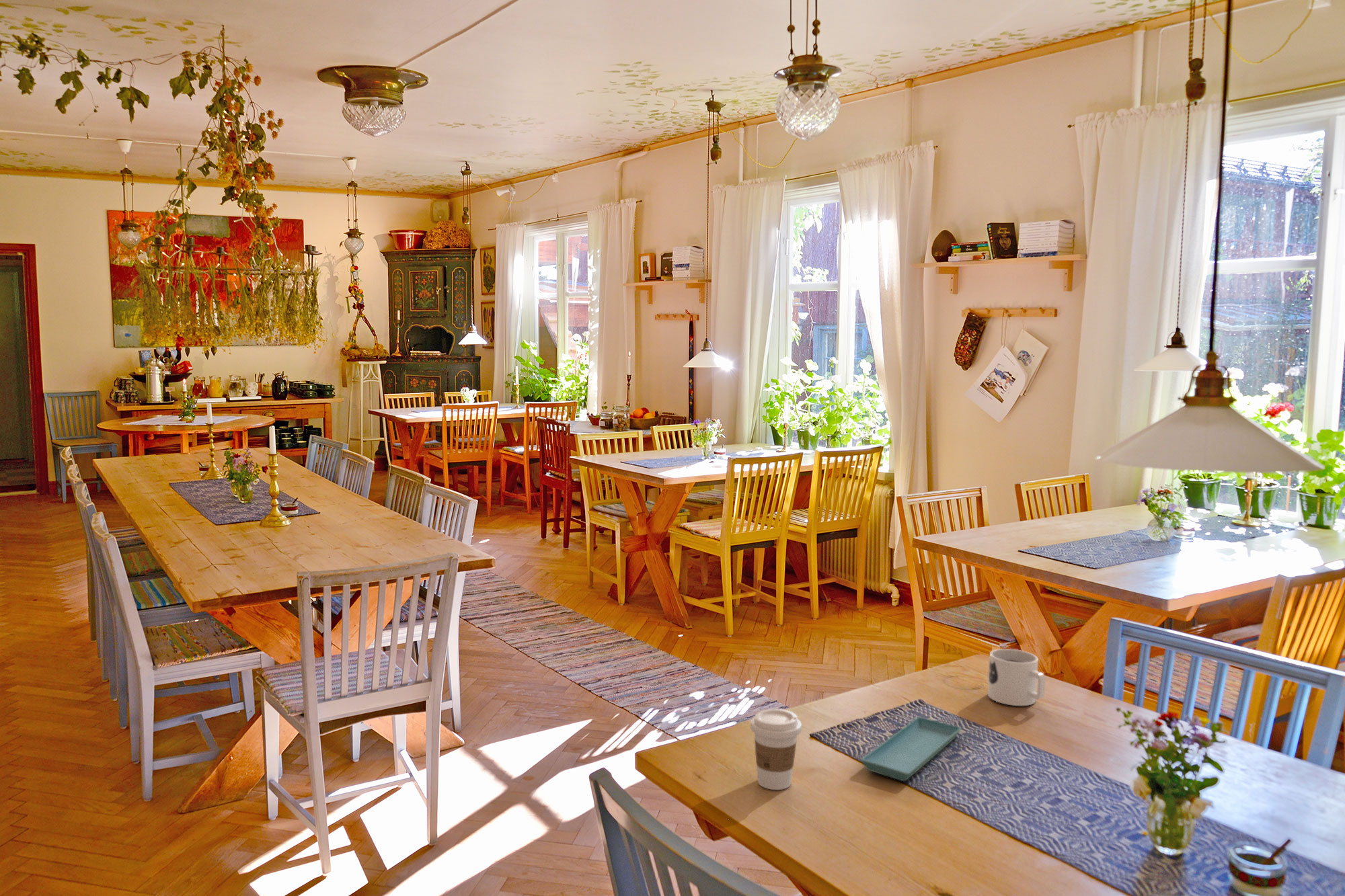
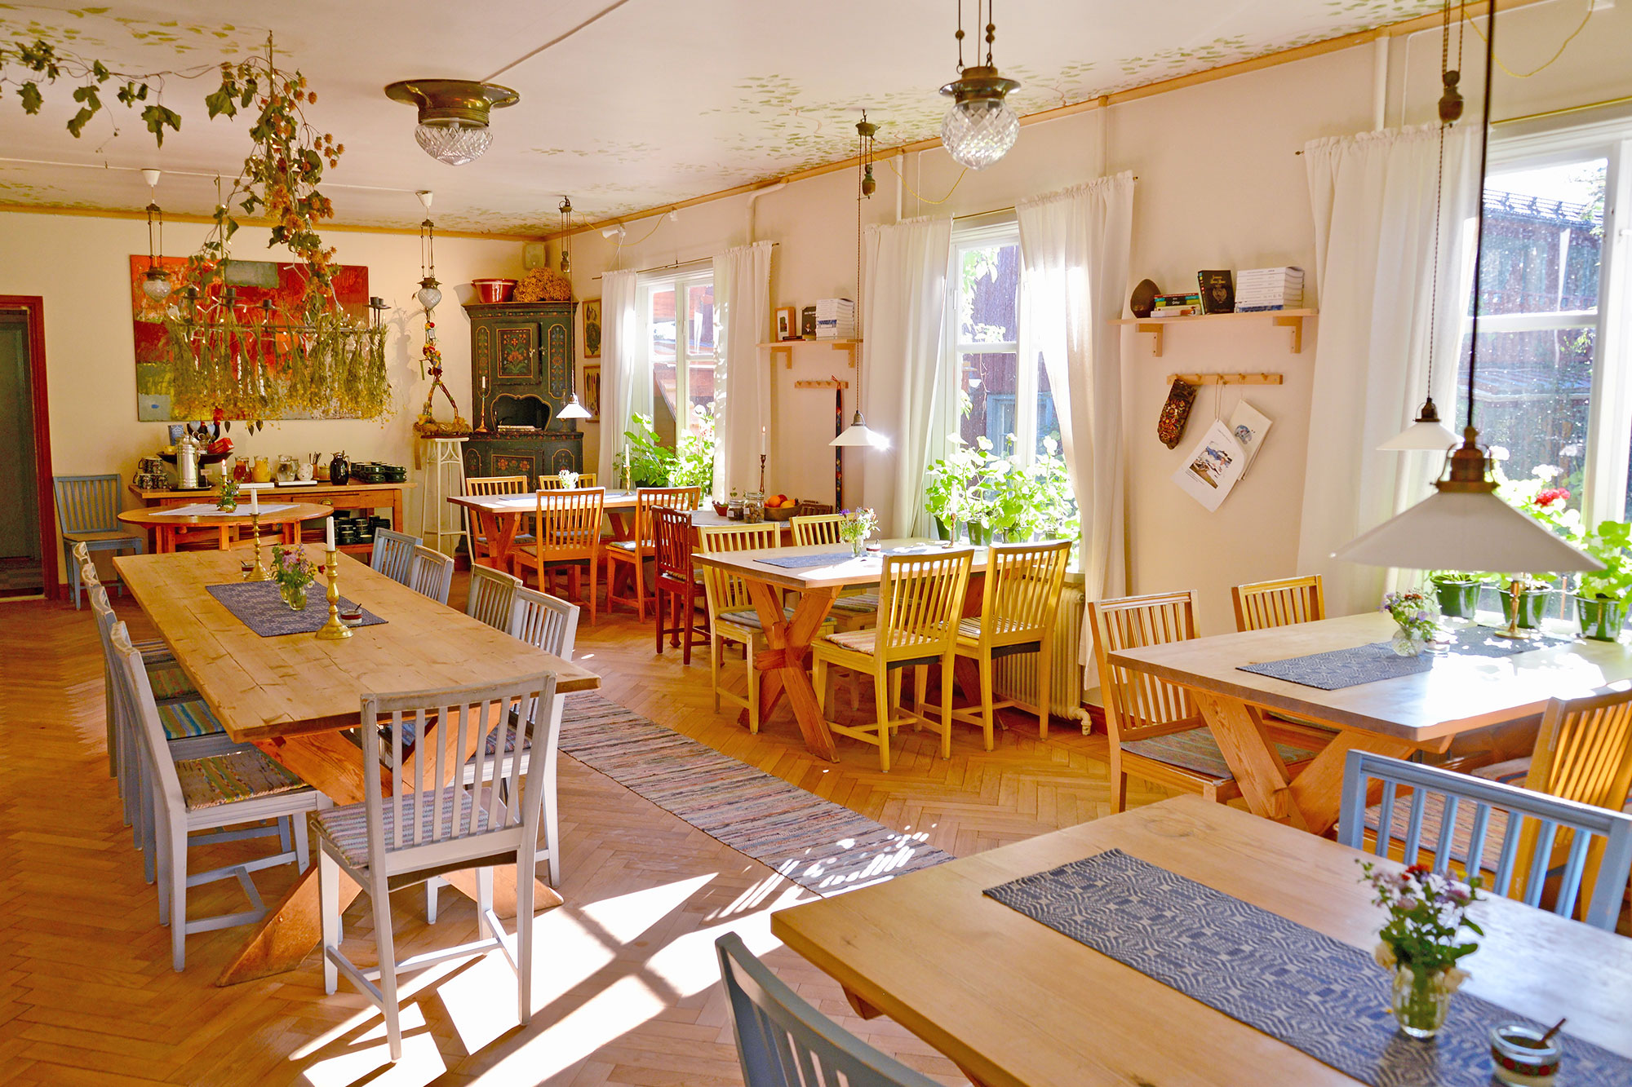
- coffee cup (775, 749)
- saucer (913, 747)
- mug (1018, 678)
